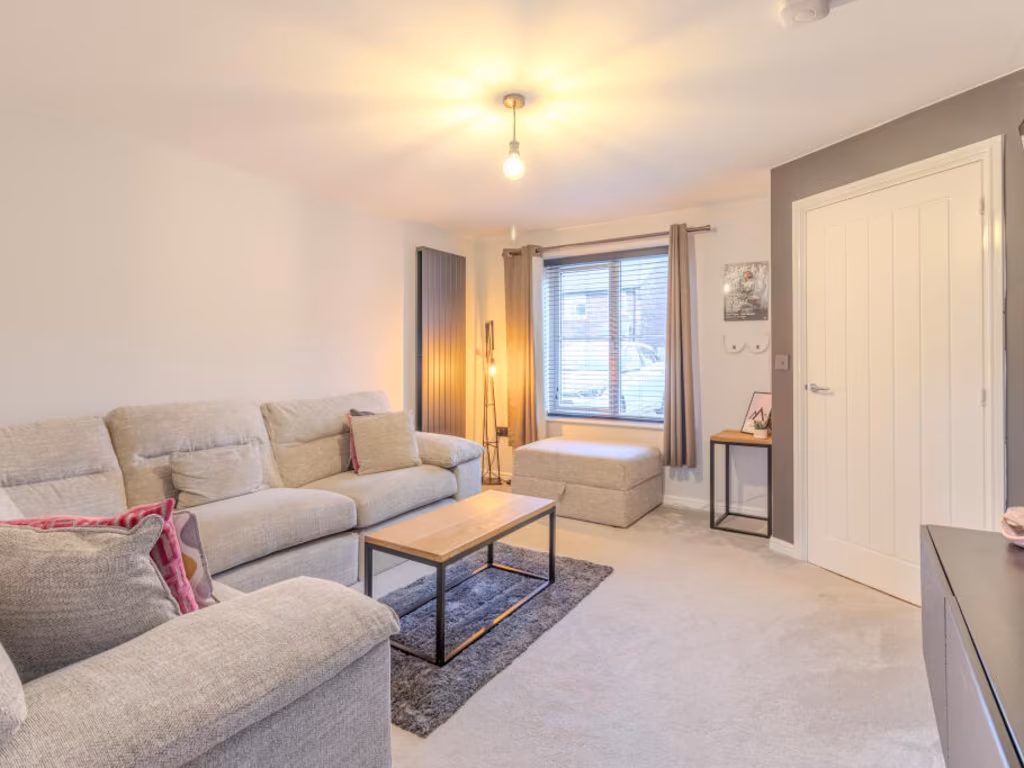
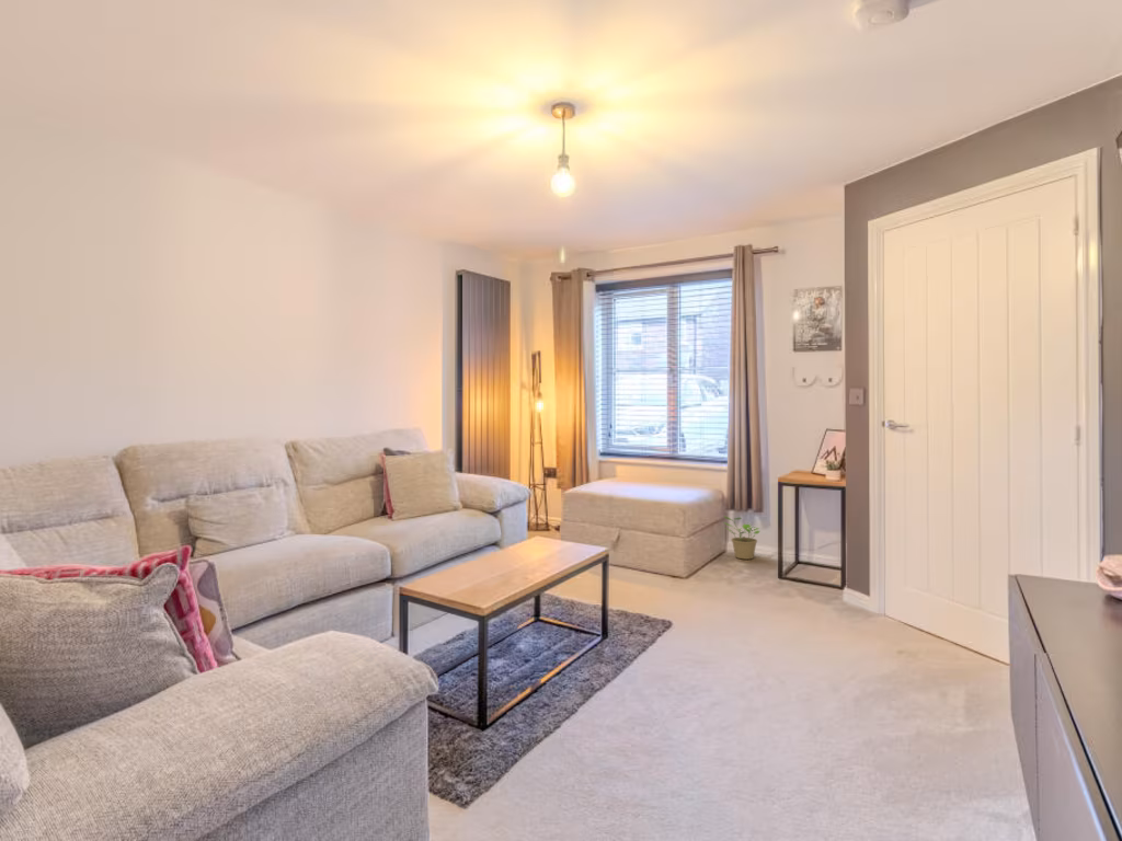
+ potted plant (743, 537)
